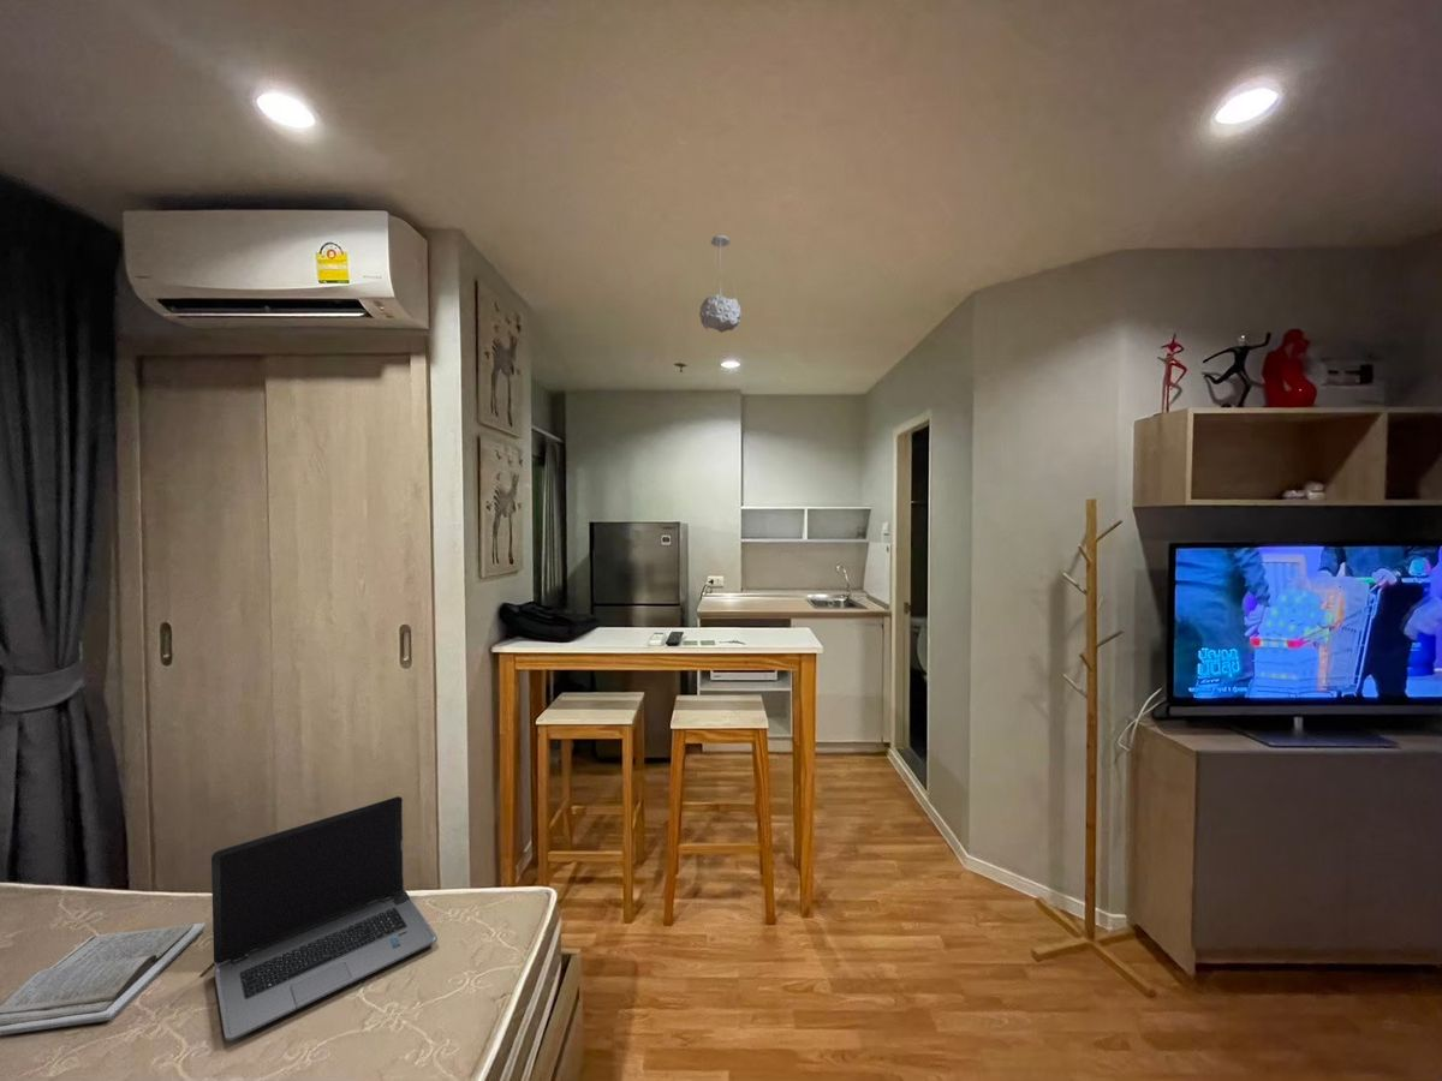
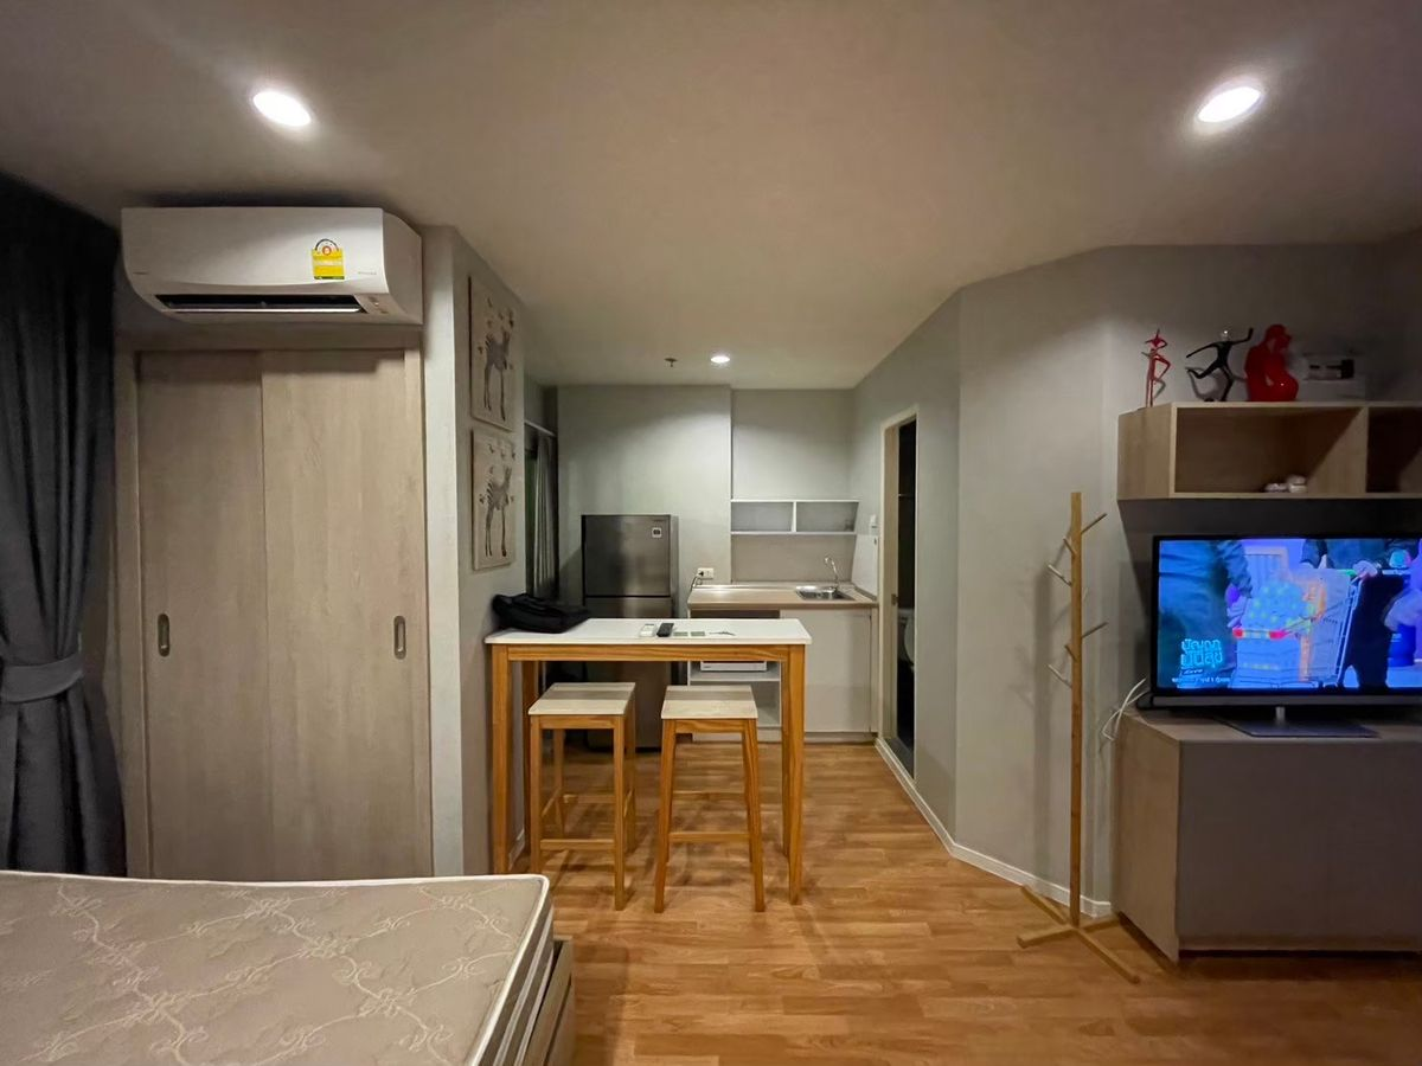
- pendant light (720, 283)
- book (100, 968)
- laptop computer (328, 900)
